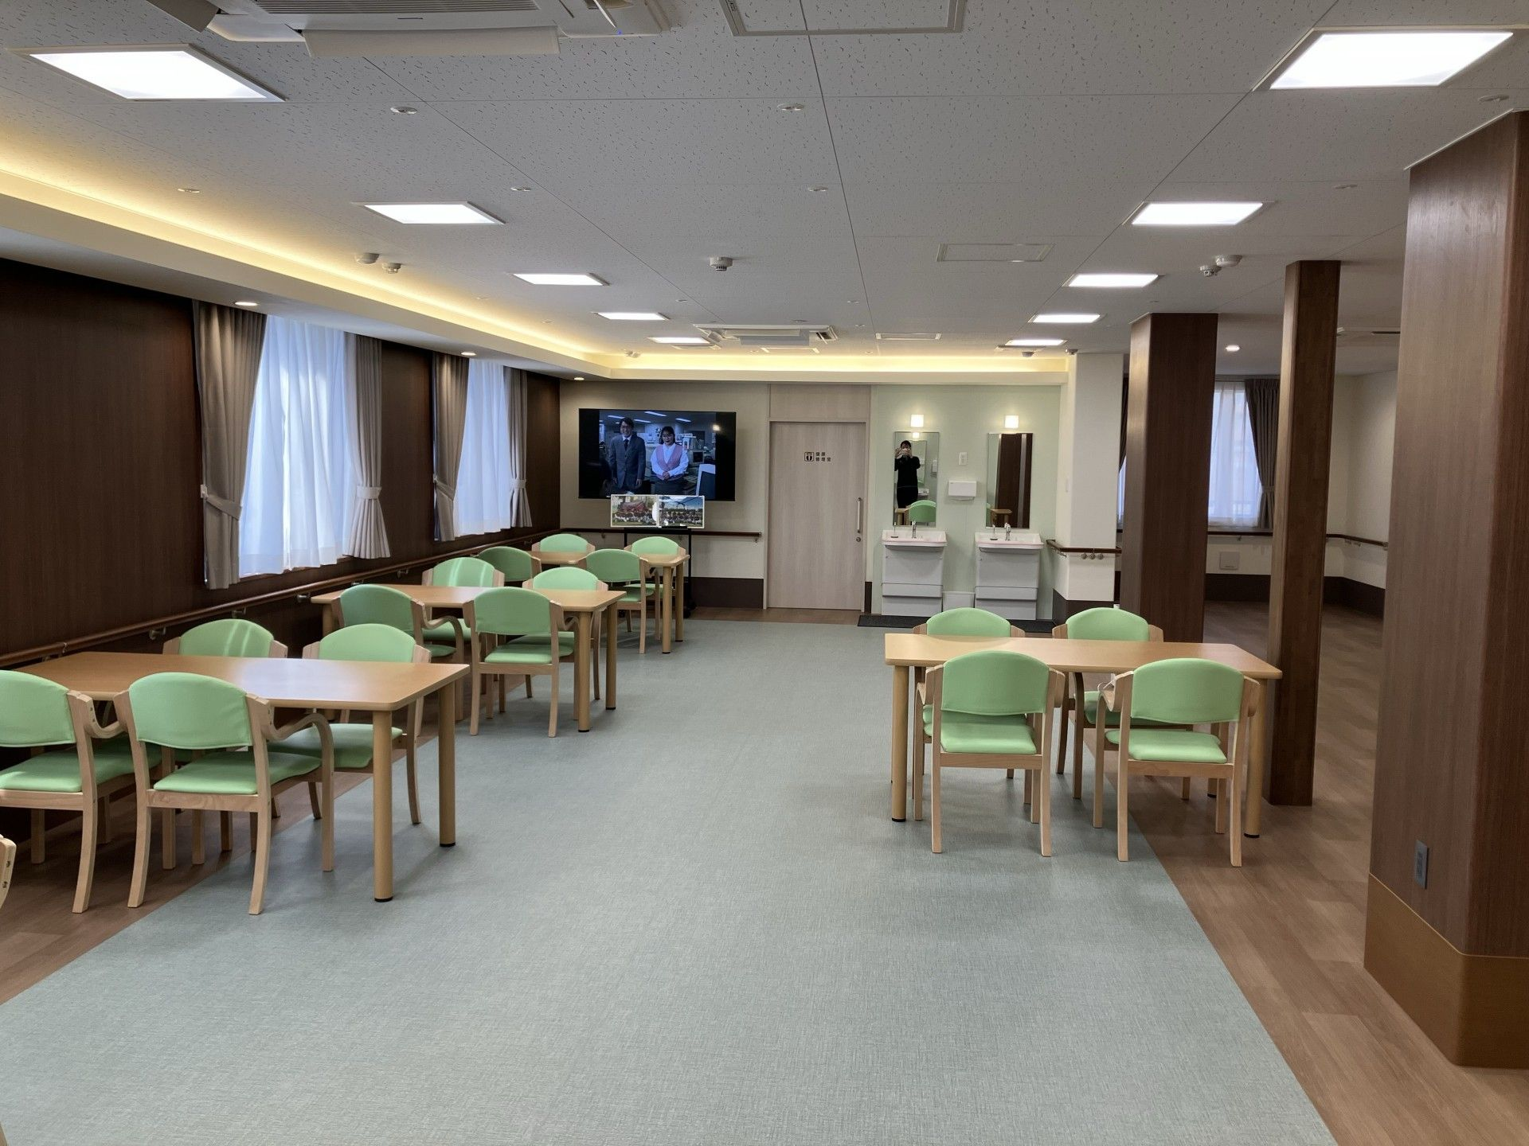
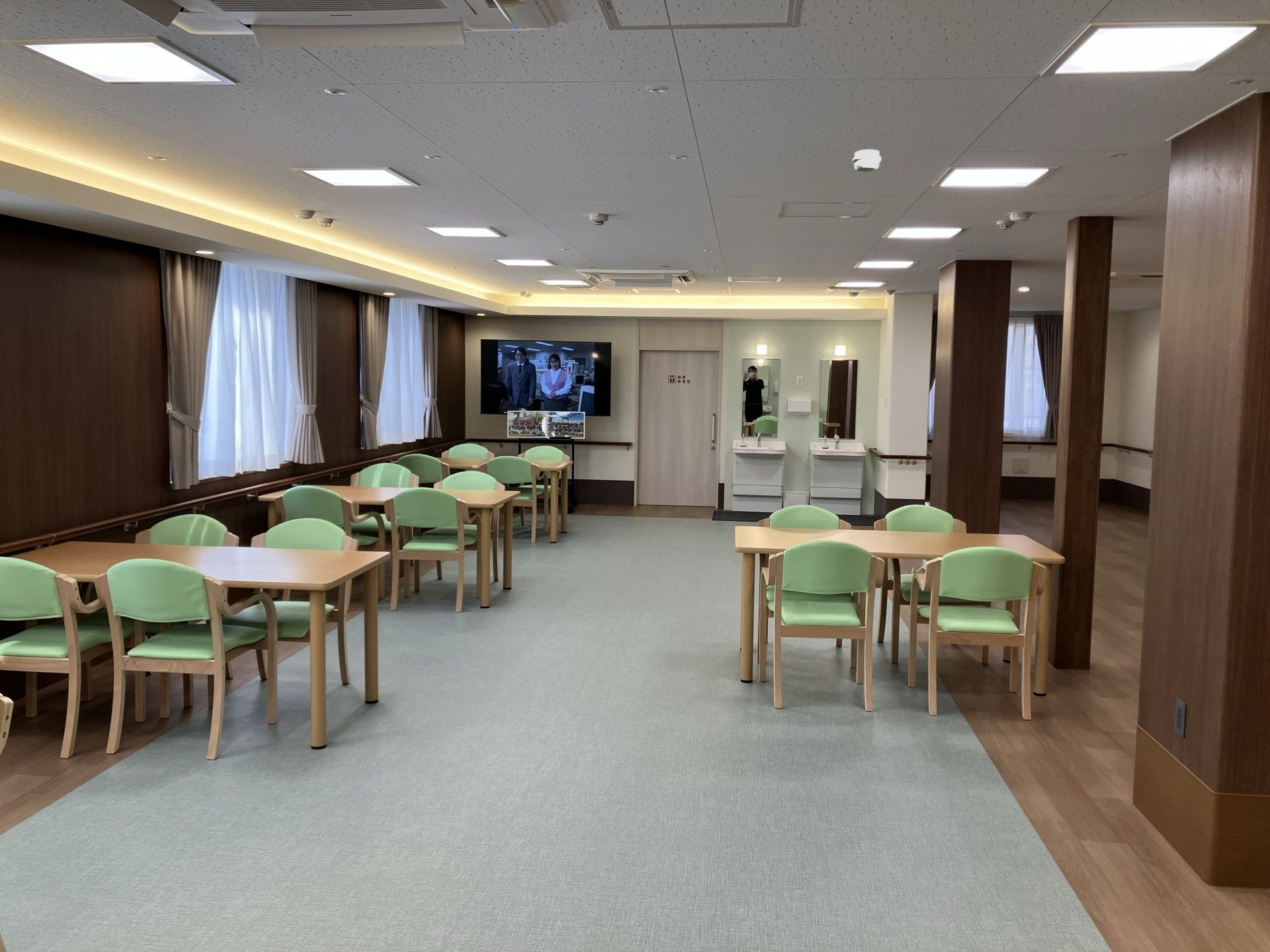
+ smoke detector (867, 161)
